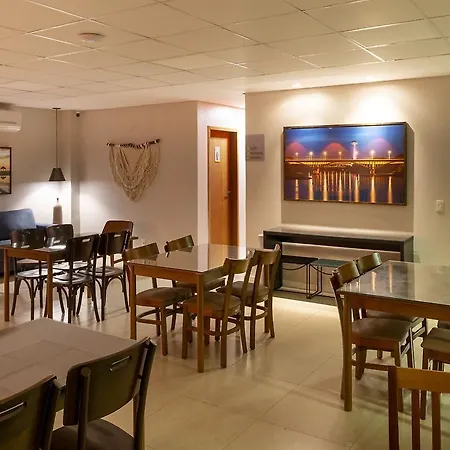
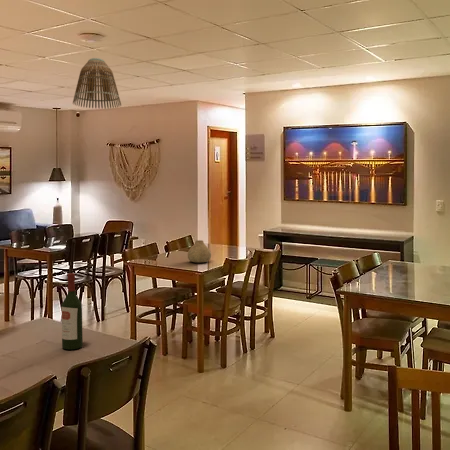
+ wine bottle (71, 310)
+ lamp shade (96, 82)
+ vase (199, 251)
